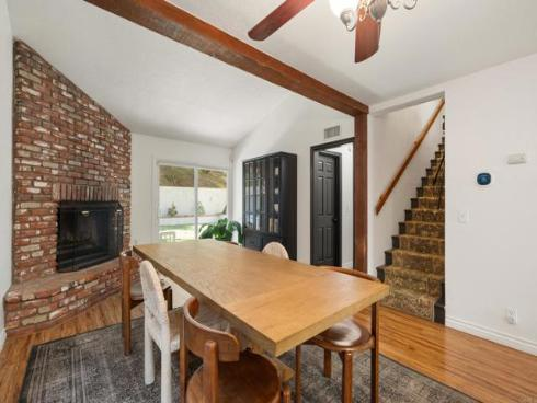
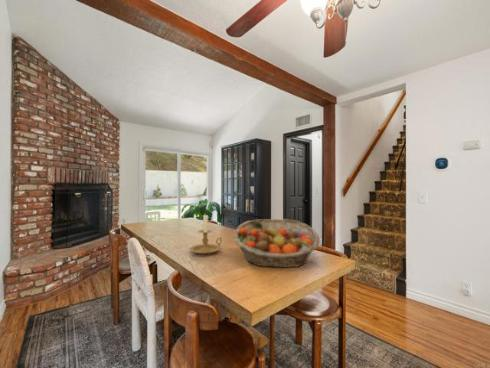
+ fruit basket (275, 240)
+ candle holder (205, 232)
